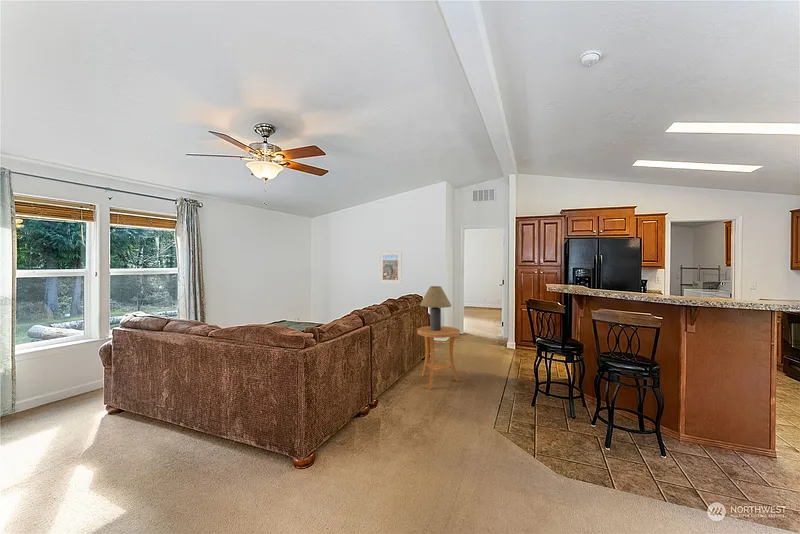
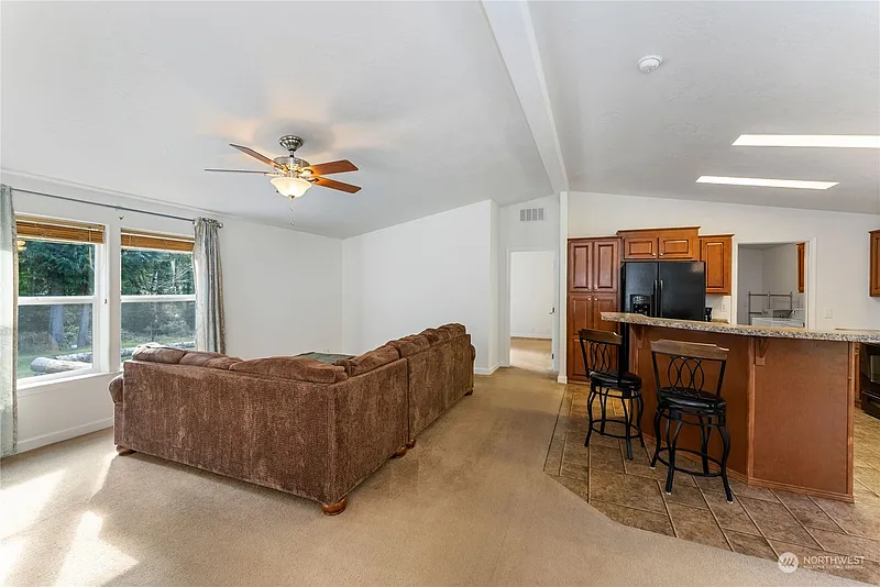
- side table (433, 355)
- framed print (390, 267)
- table lamp (435, 308)
